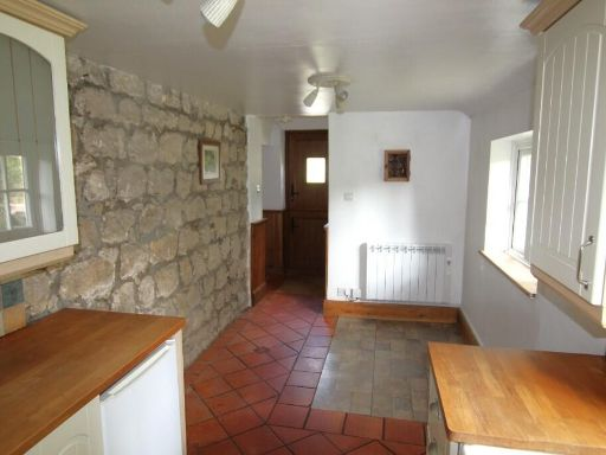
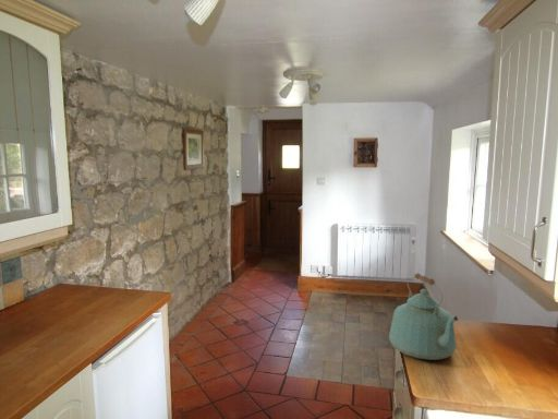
+ kettle (427, 314)
